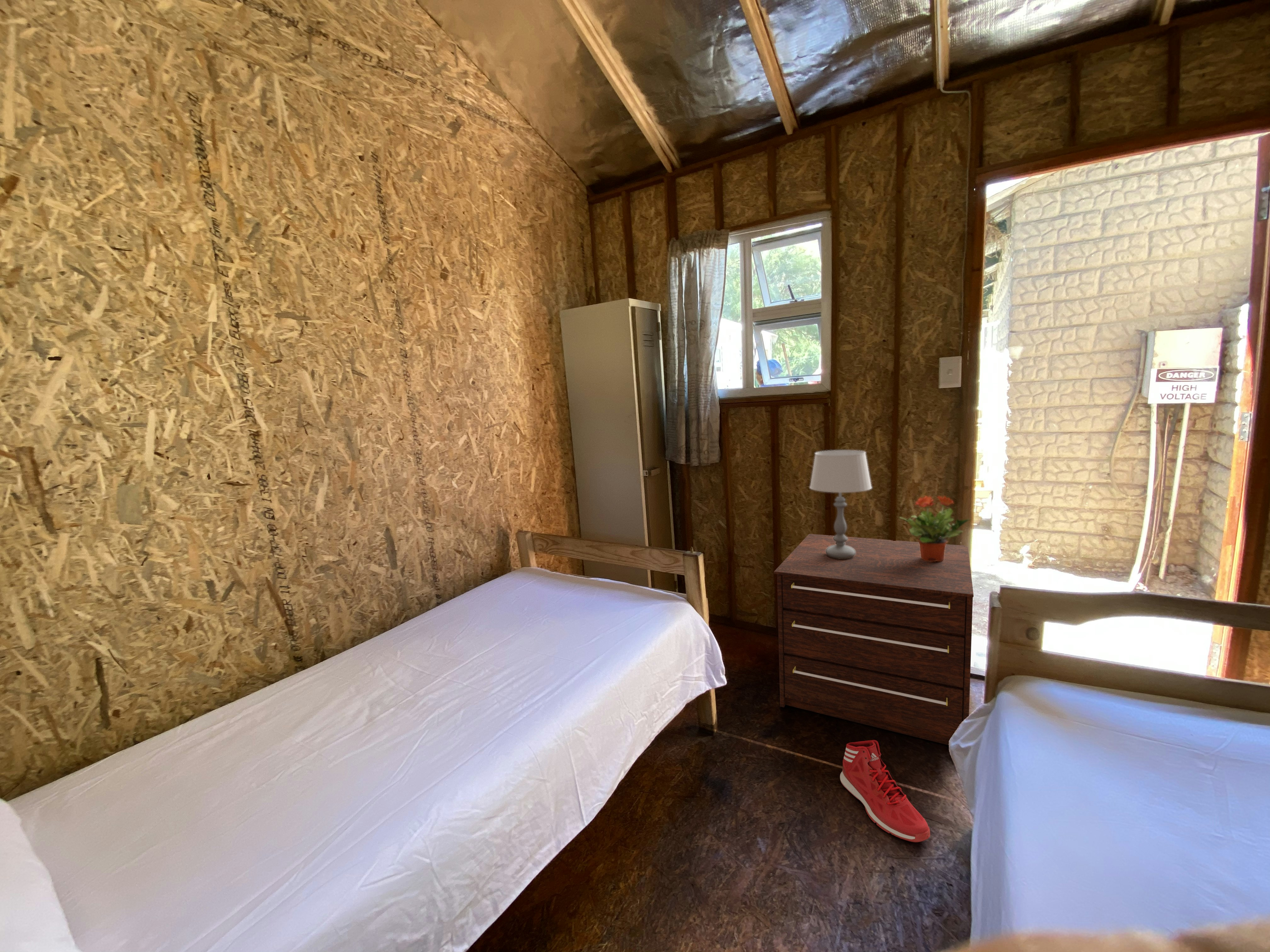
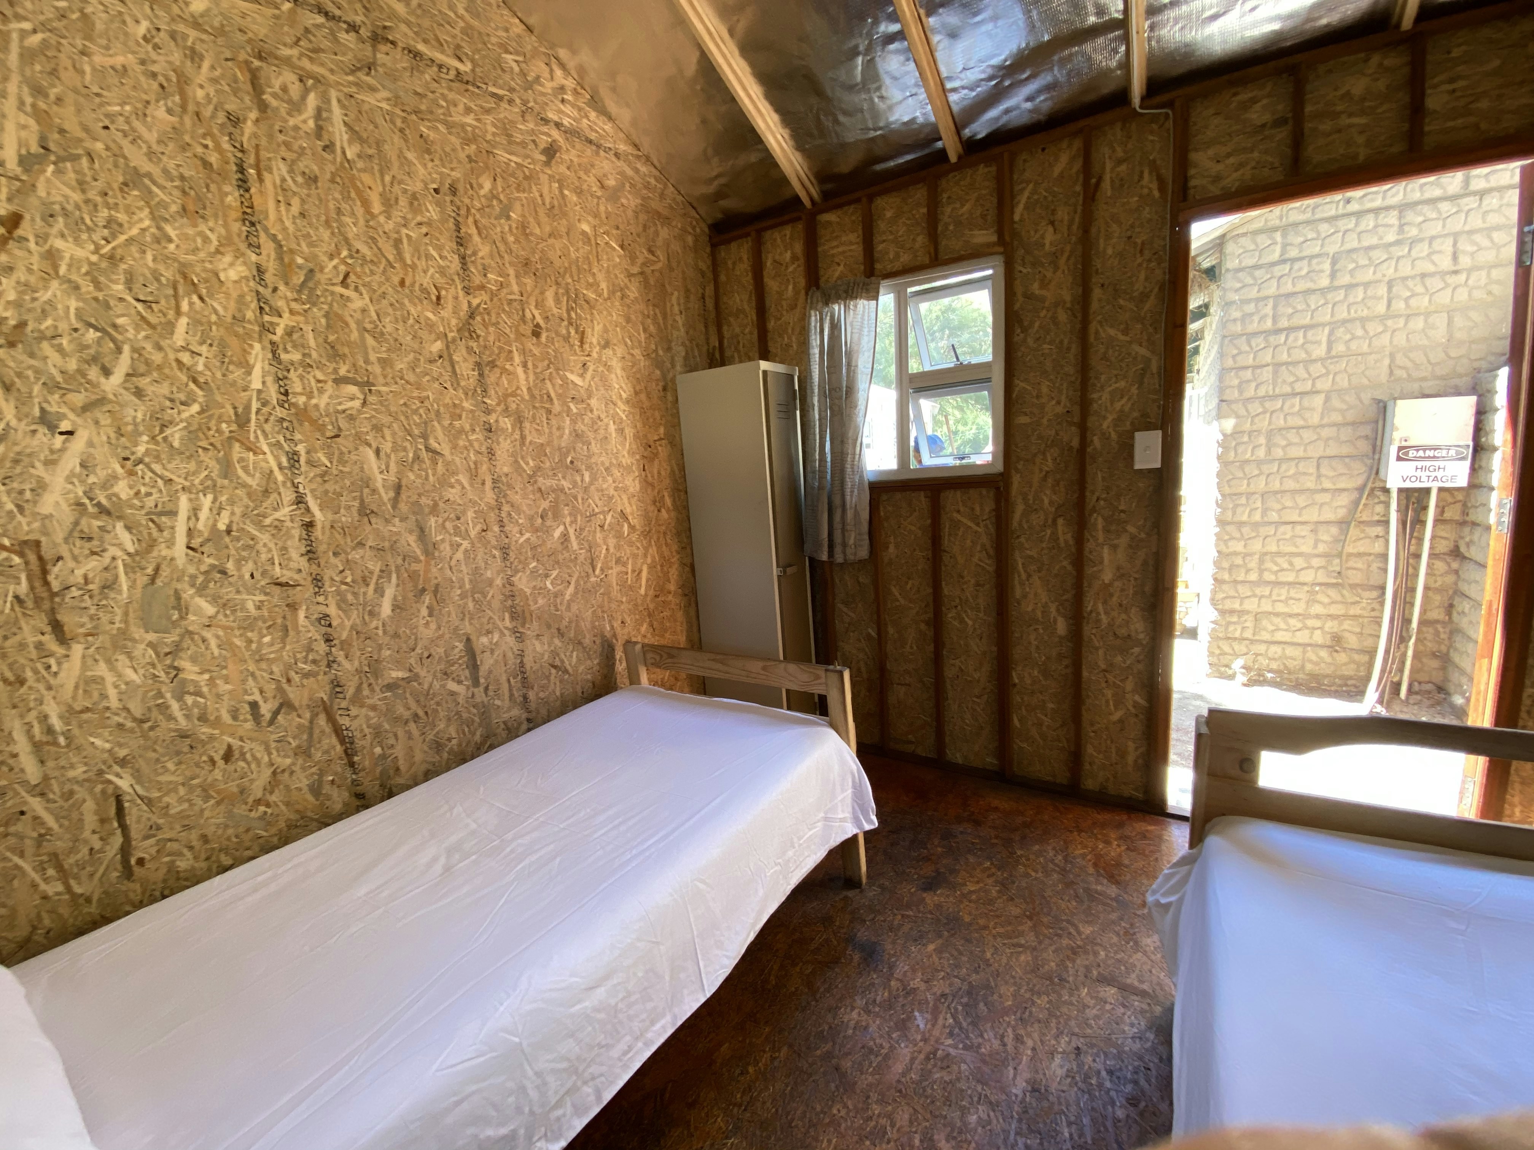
- dresser (874, 626)
- sneaker (882, 781)
- table lamp (840, 504)
- potted plant (934, 527)
